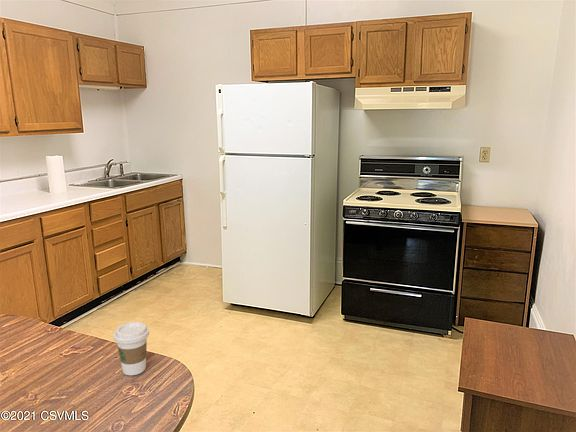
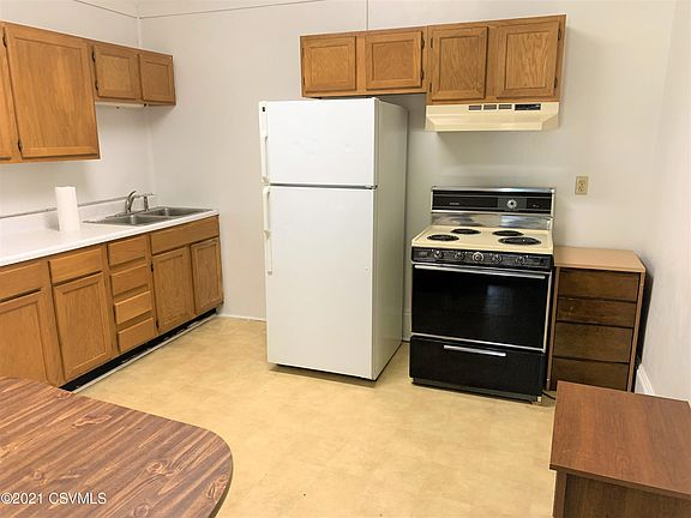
- coffee cup (132, 348)
